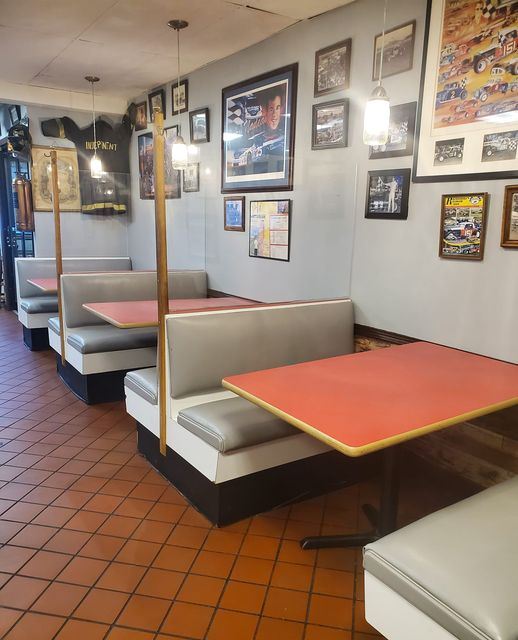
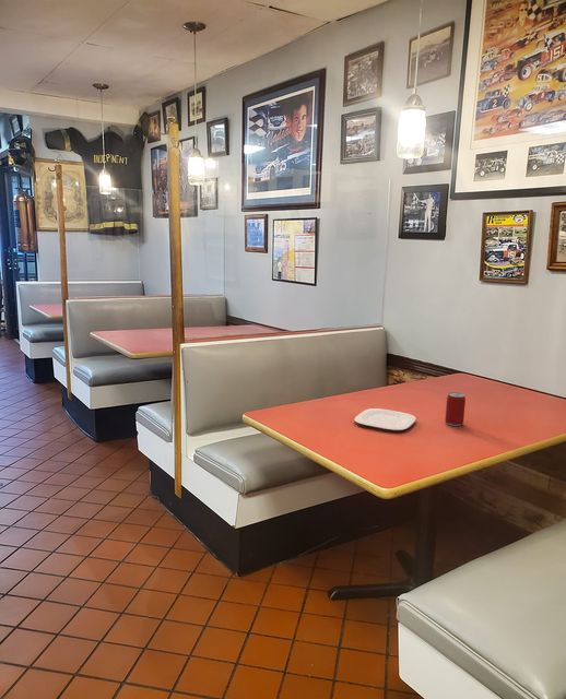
+ plate (385, 419)
+ beer can (455, 408)
